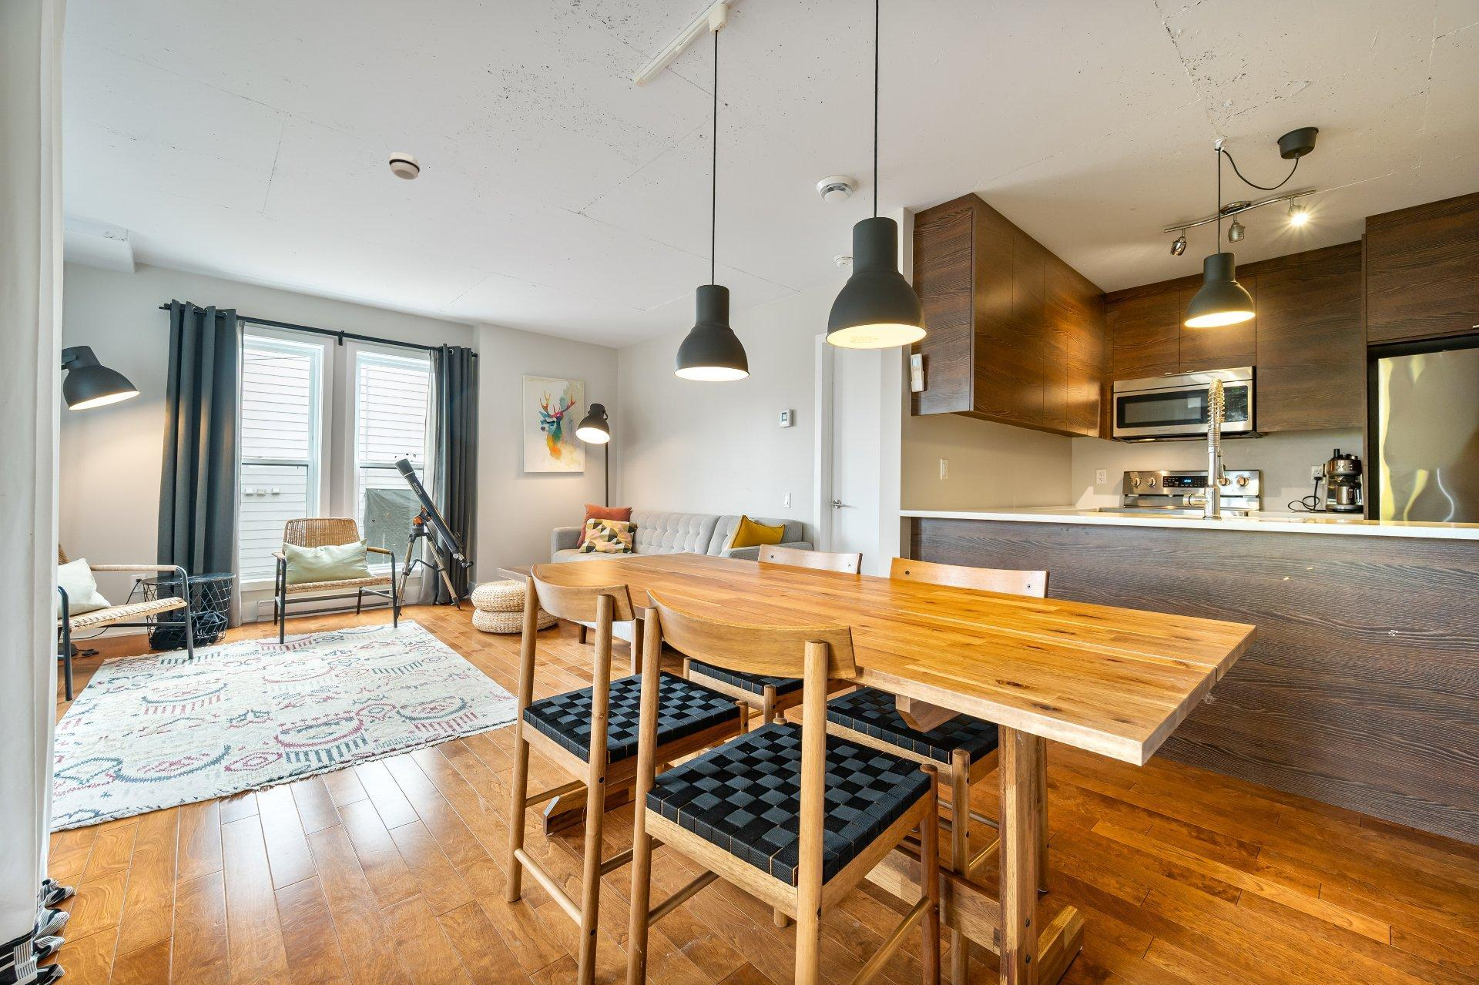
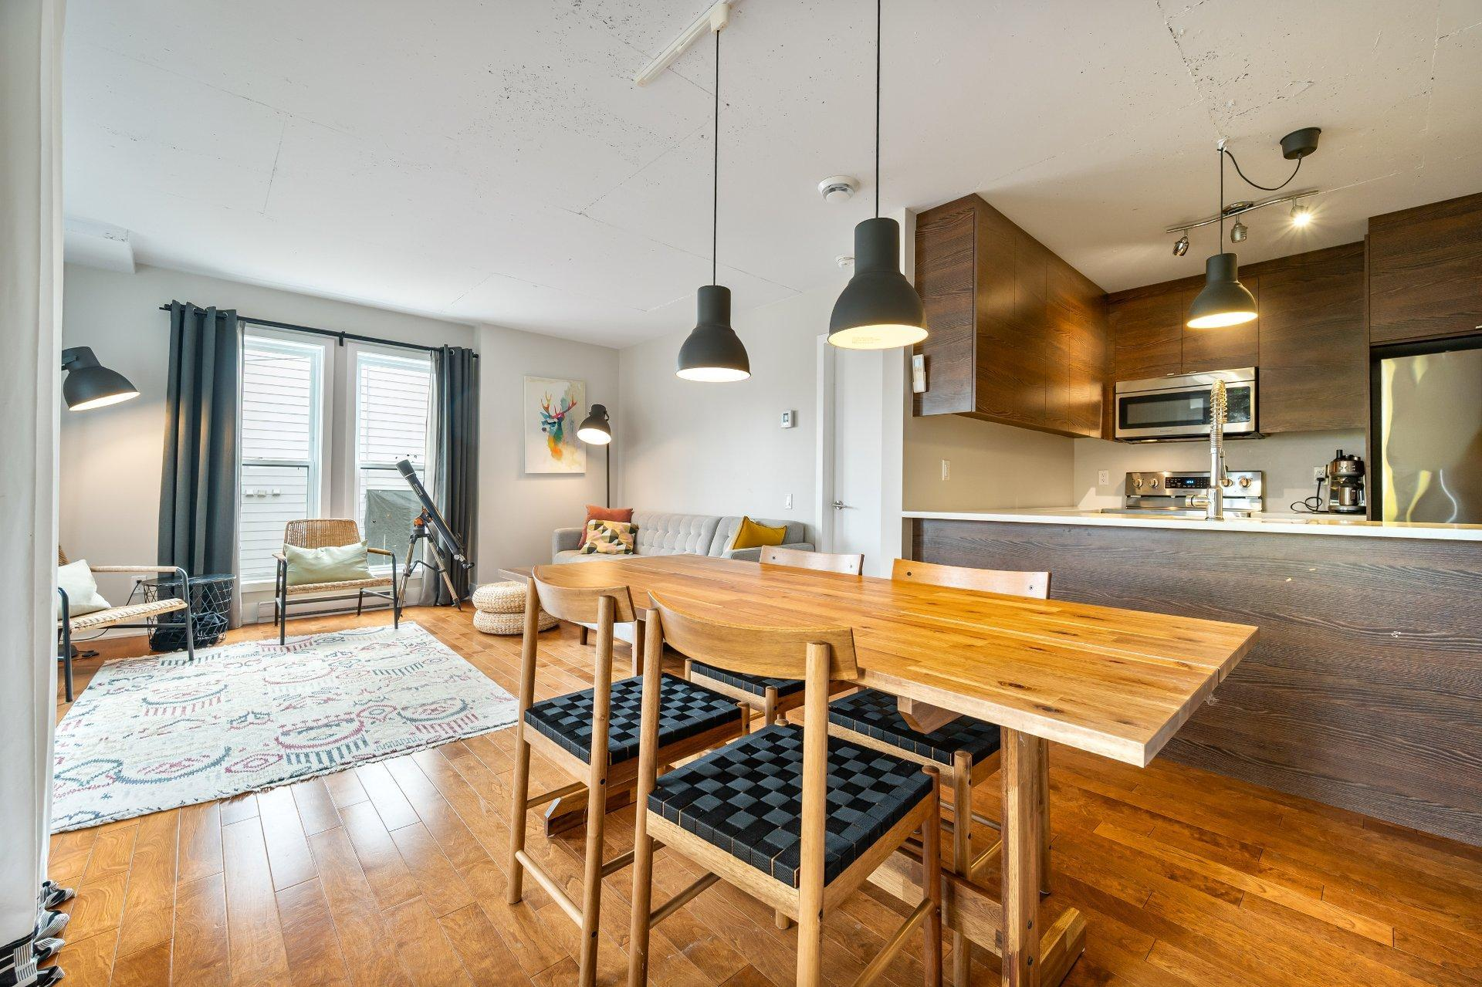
- smoke detector (405, 166)
